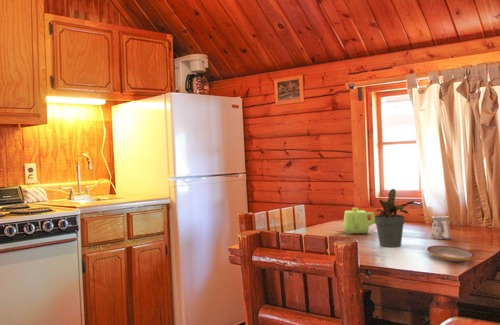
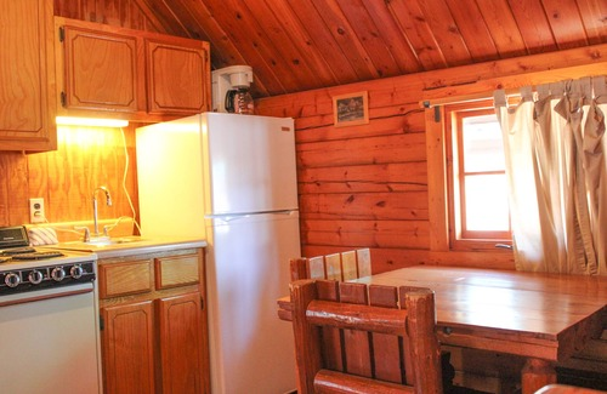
- teapot (358, 219)
- plate (450, 254)
- mug (442, 227)
- potted plant (394, 217)
